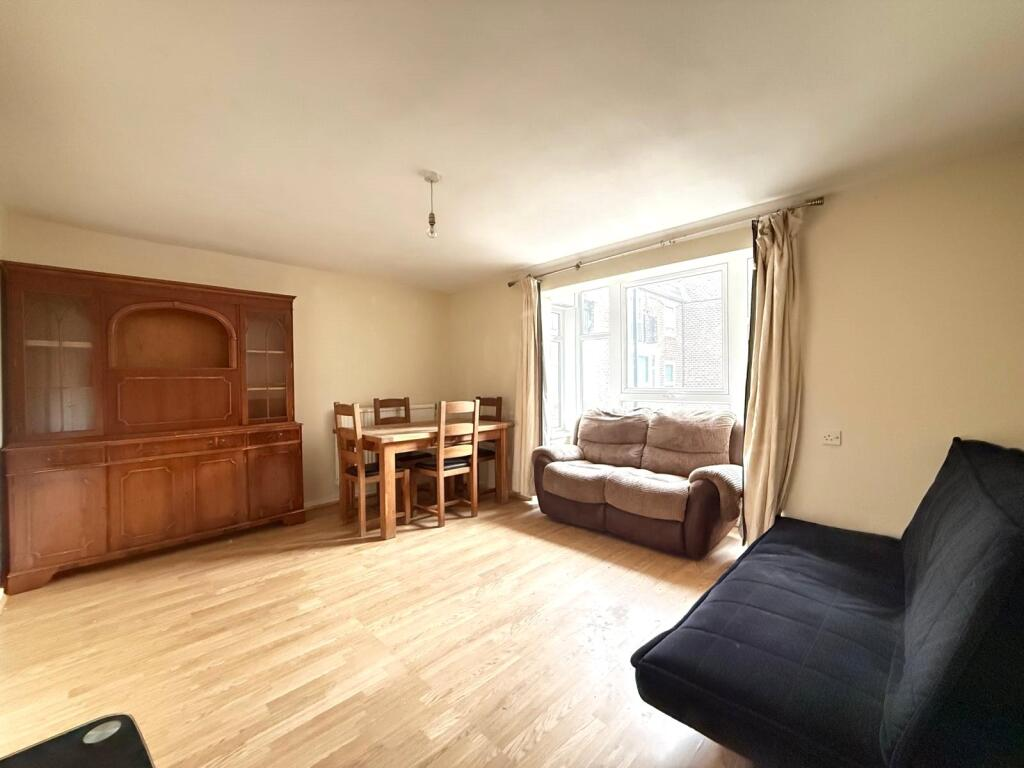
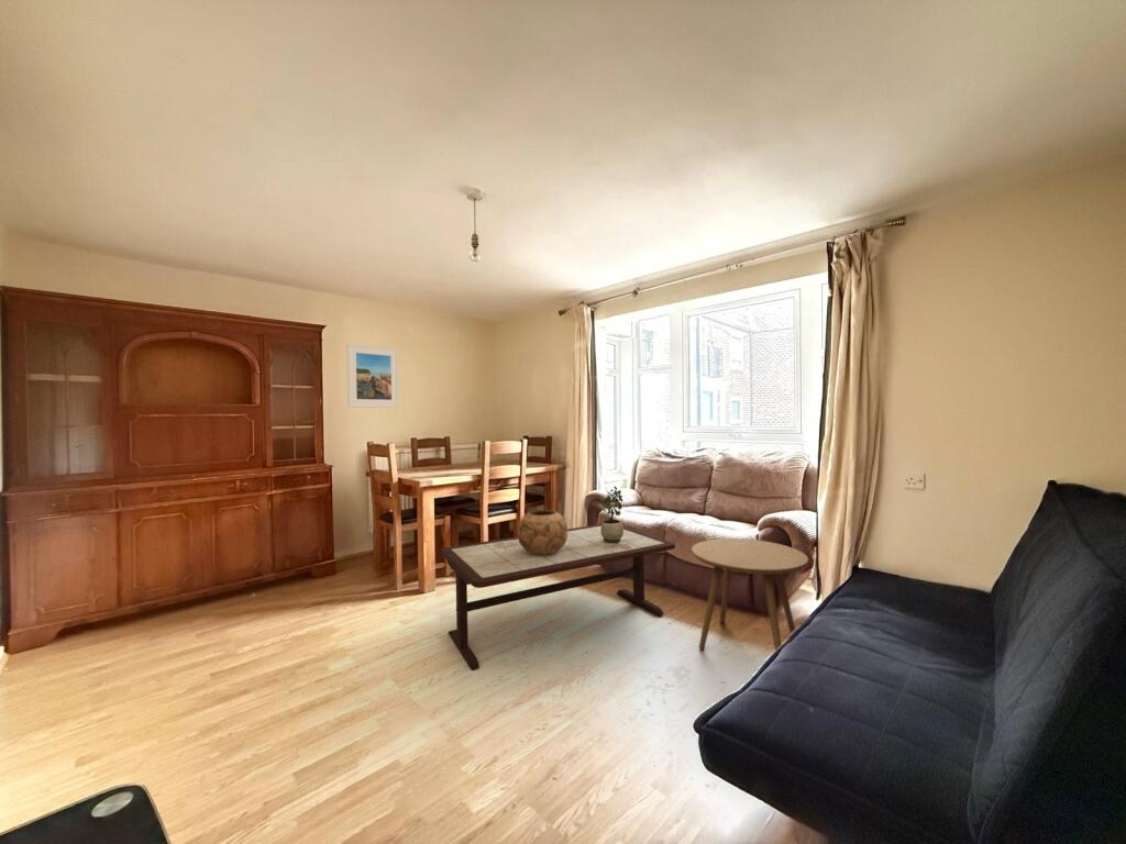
+ decorative bowl (542, 532)
+ coffee table (559, 585)
+ side table (765, 596)
+ potted plant (610, 512)
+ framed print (374, 377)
